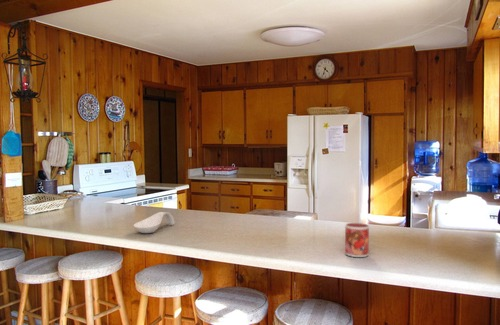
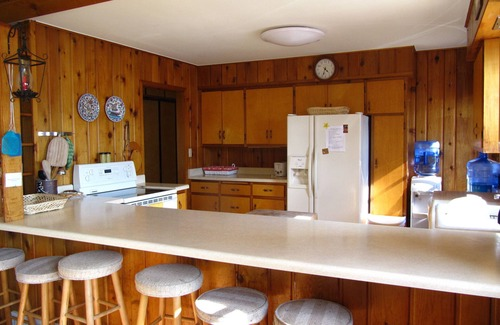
- spoon rest (155, 221)
- mug (358, 238)
